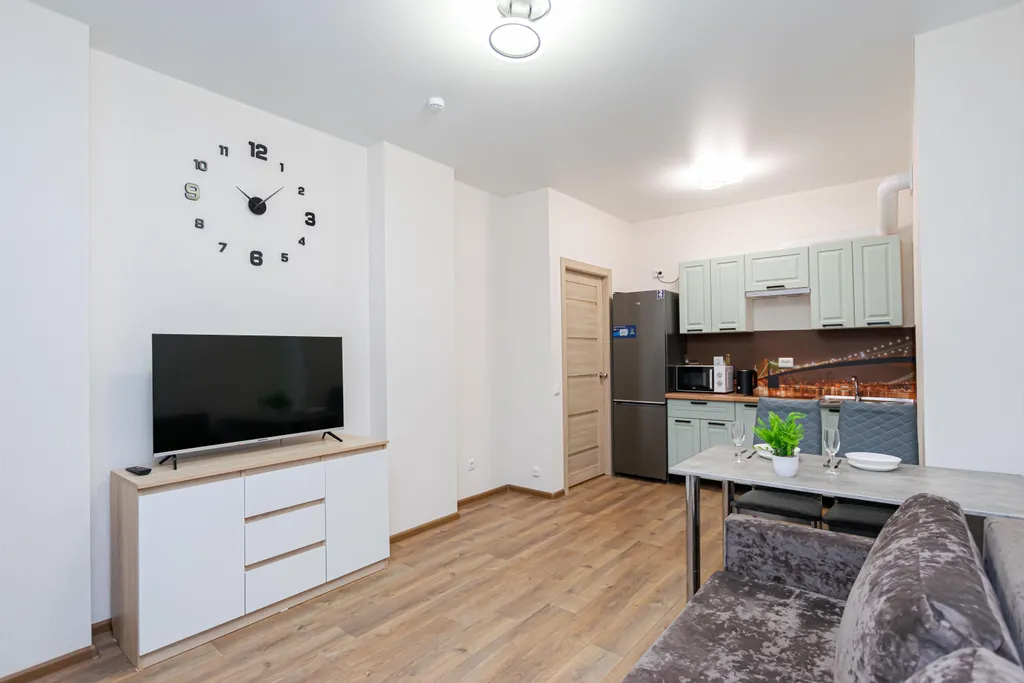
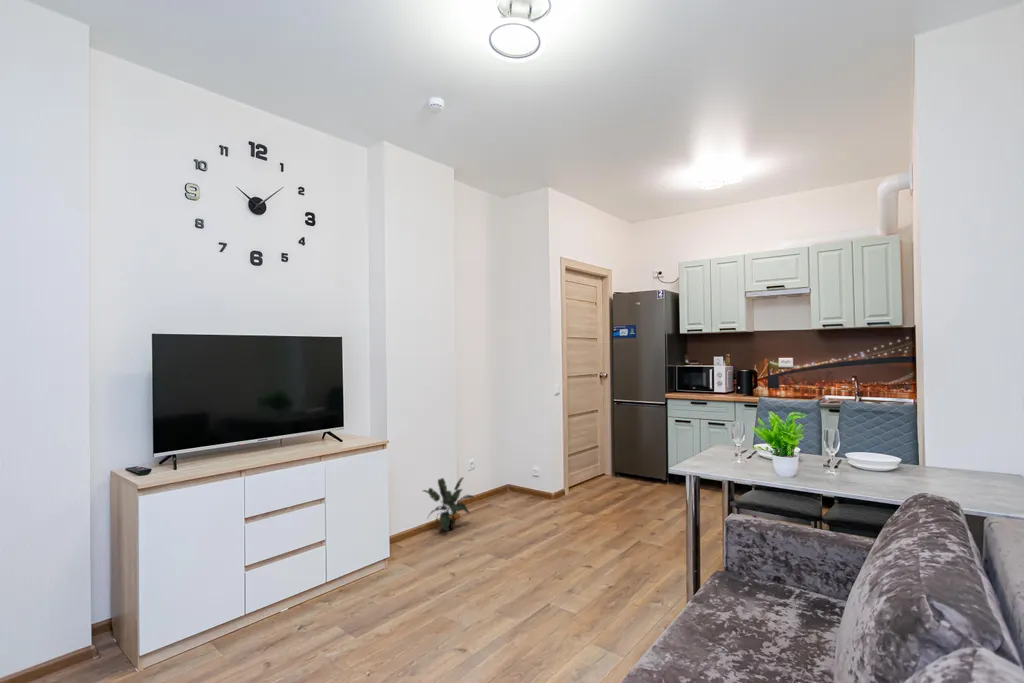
+ potted plant (449, 504)
